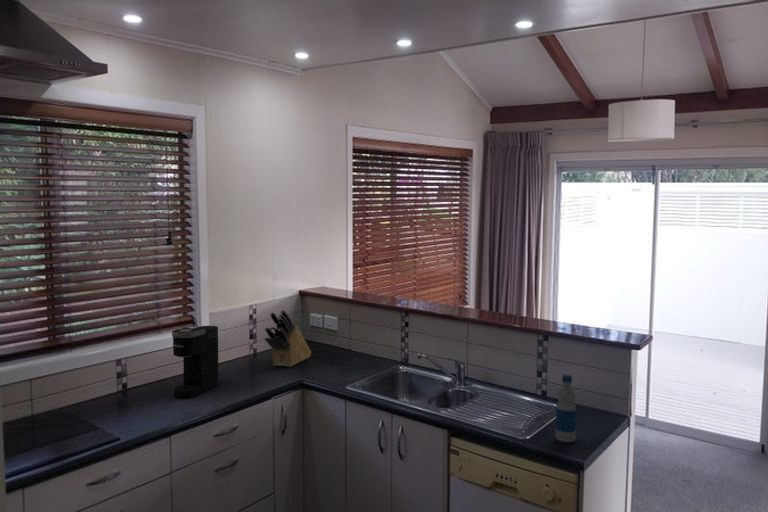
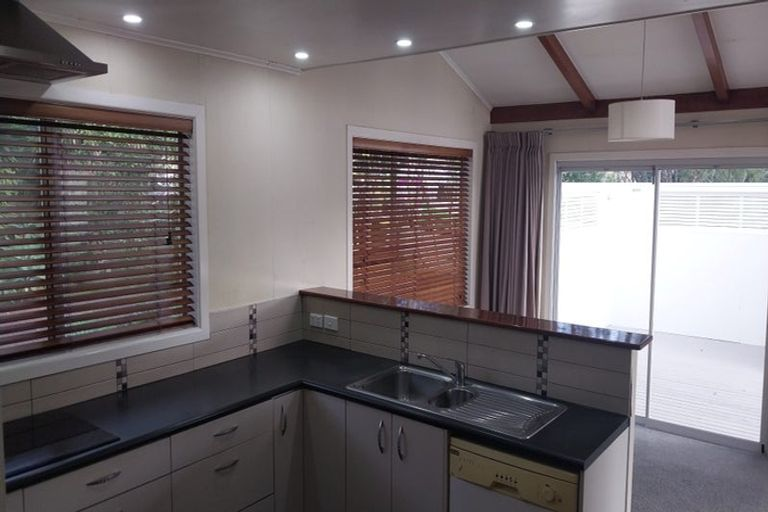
- knife block (288, 335)
- coffee maker (196, 358)
- bottle (566, 407)
